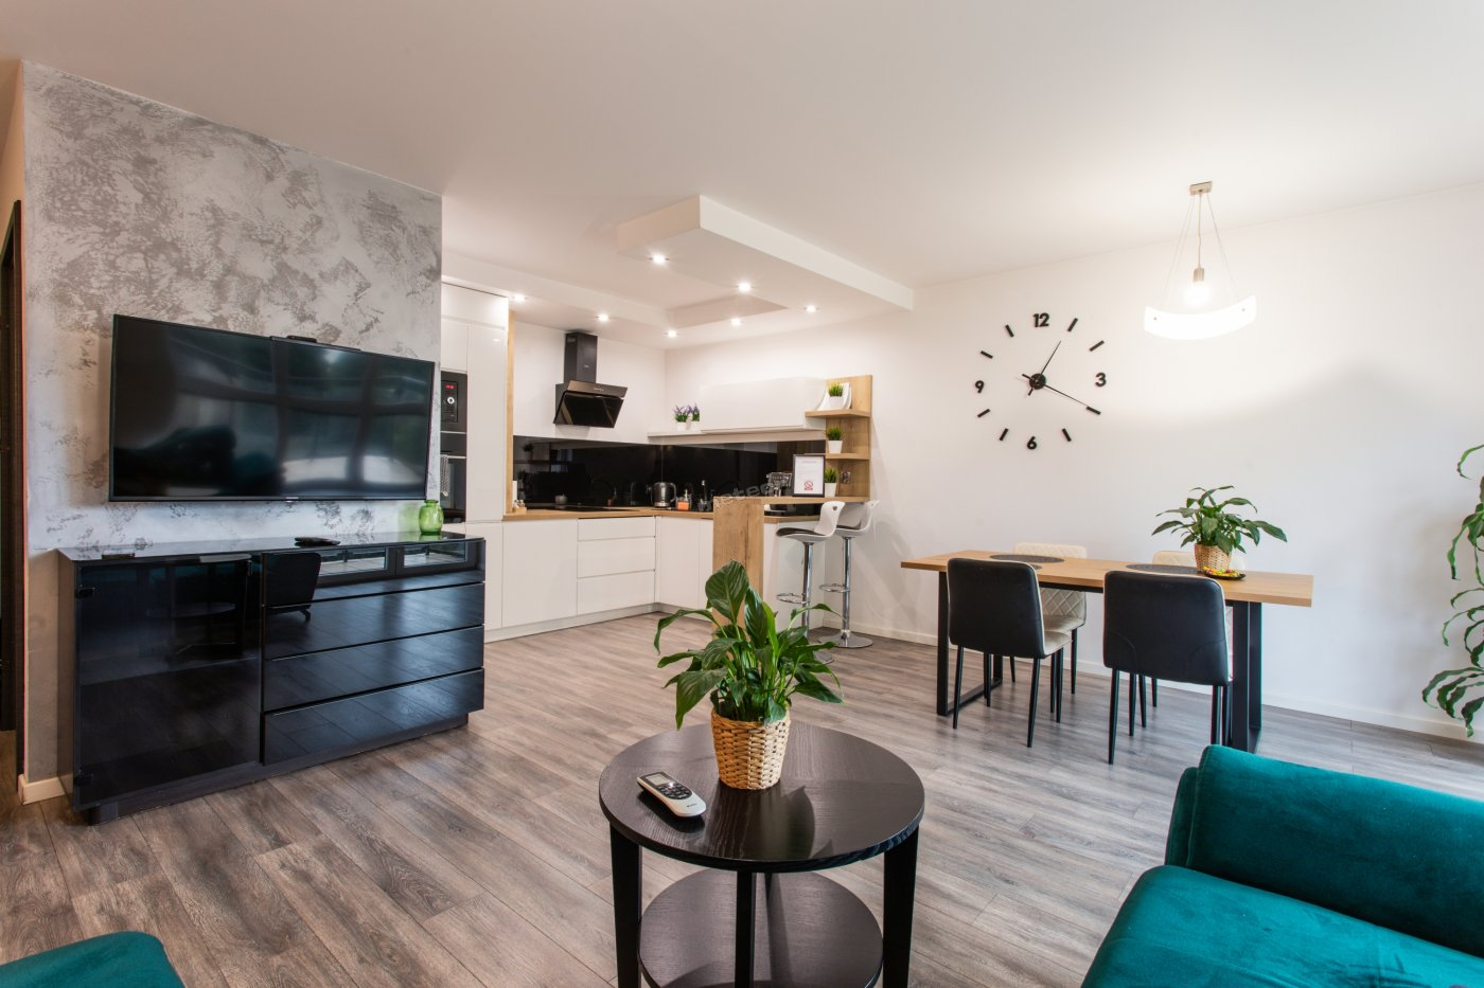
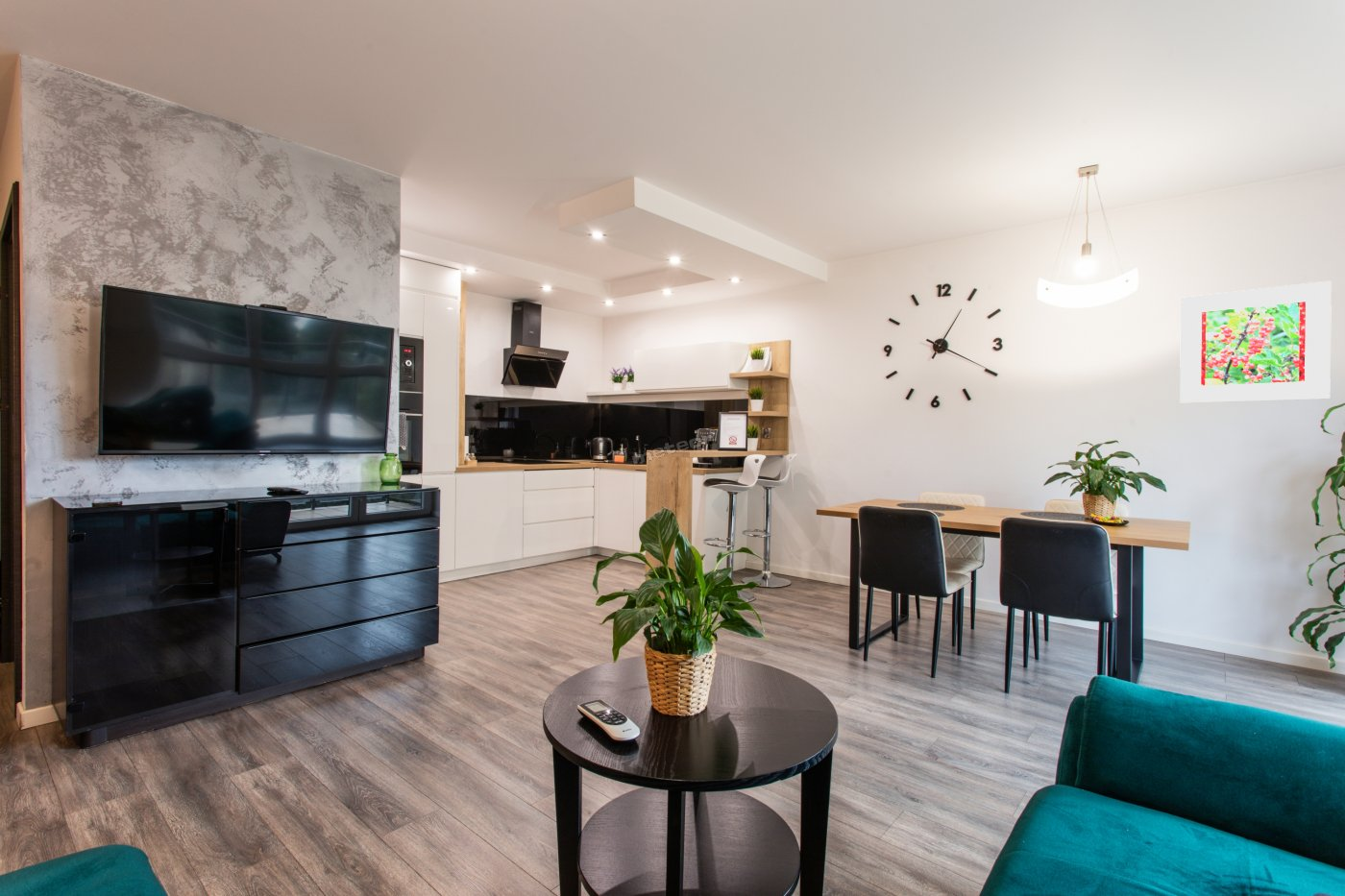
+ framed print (1251, 345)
